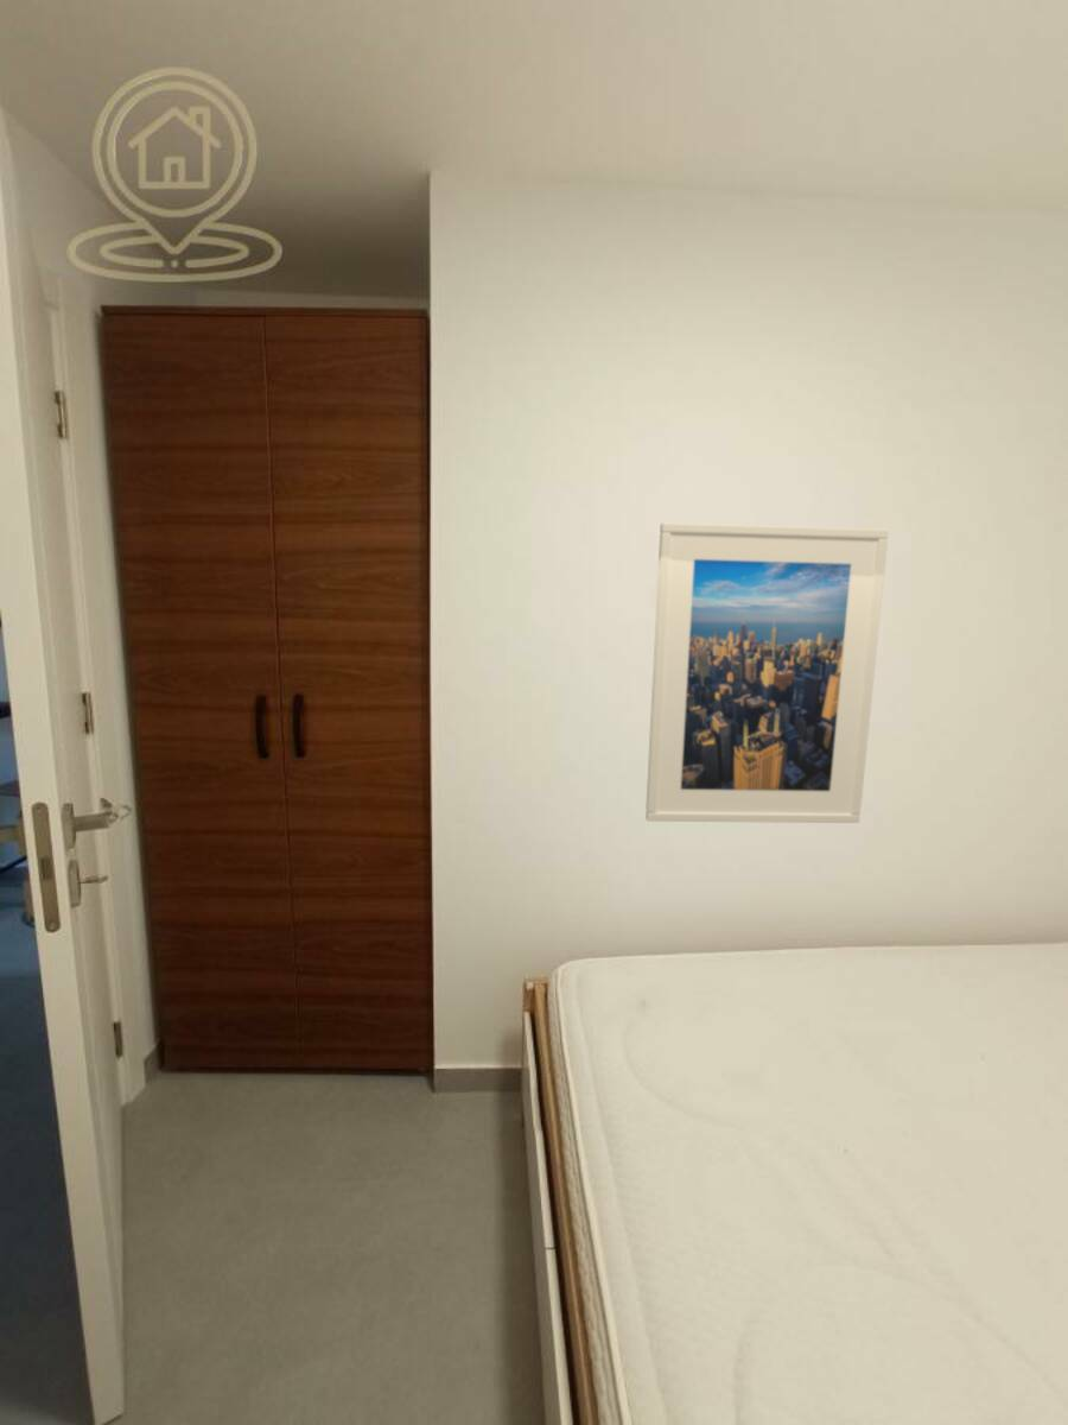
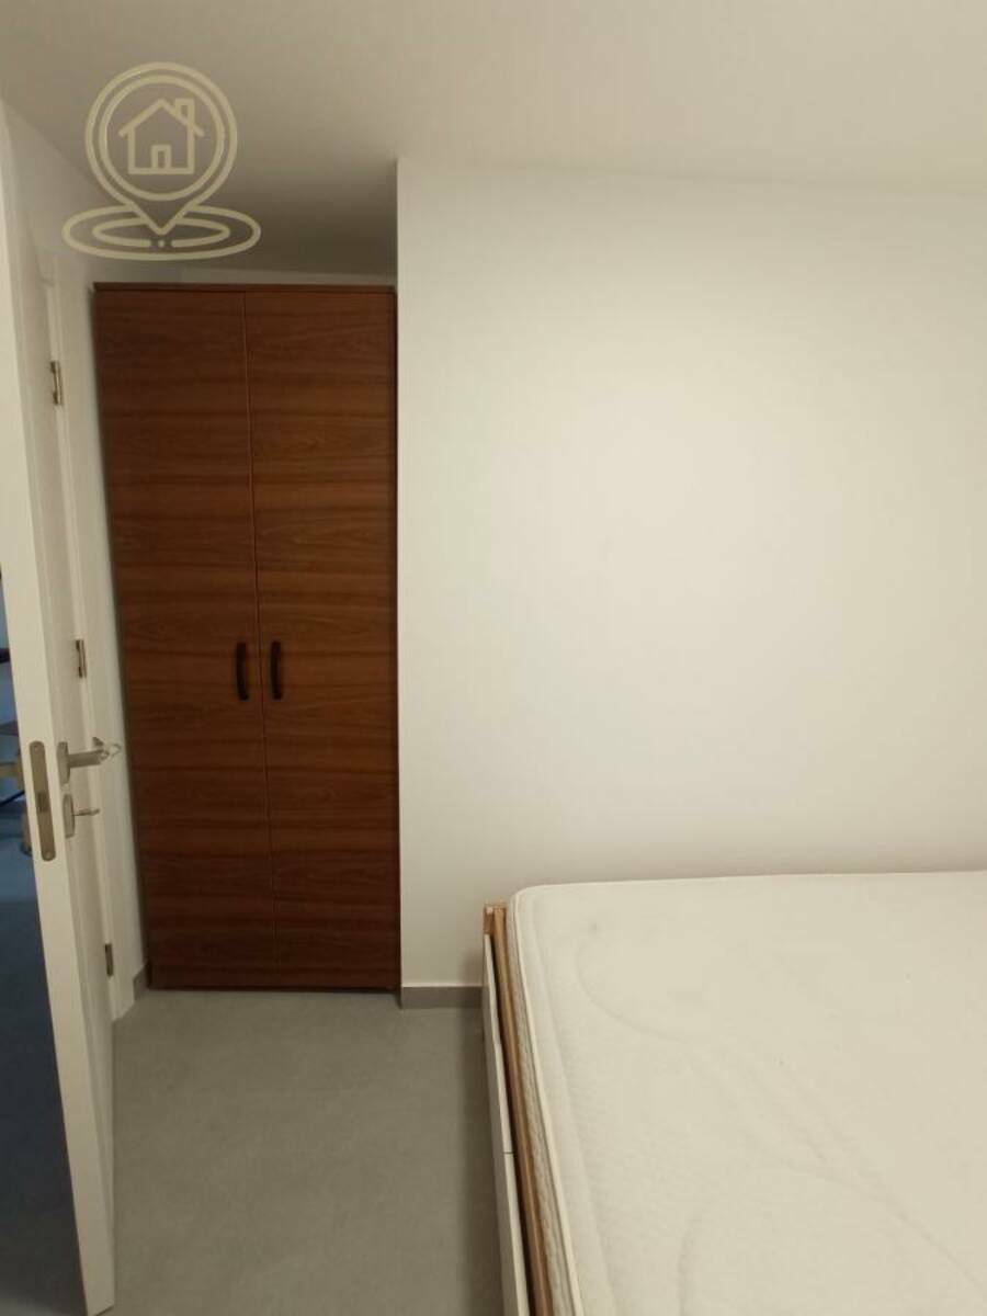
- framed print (763, 678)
